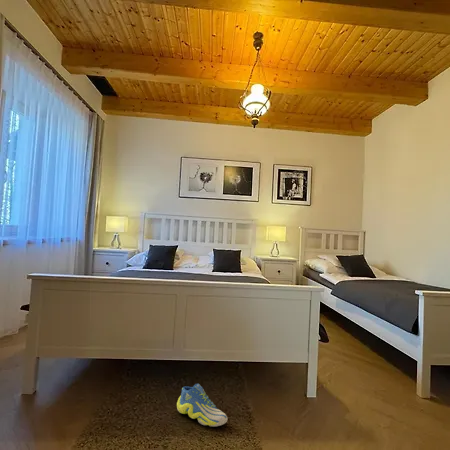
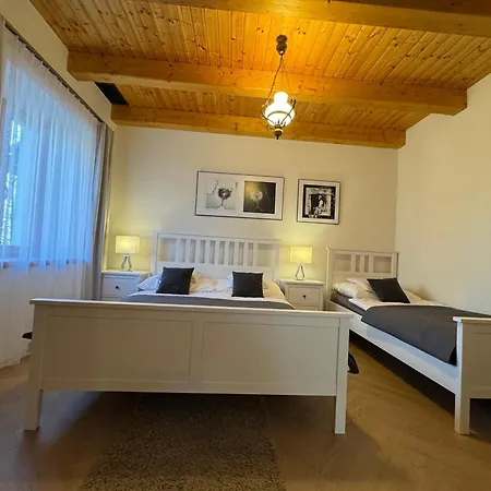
- sneaker (201, 403)
